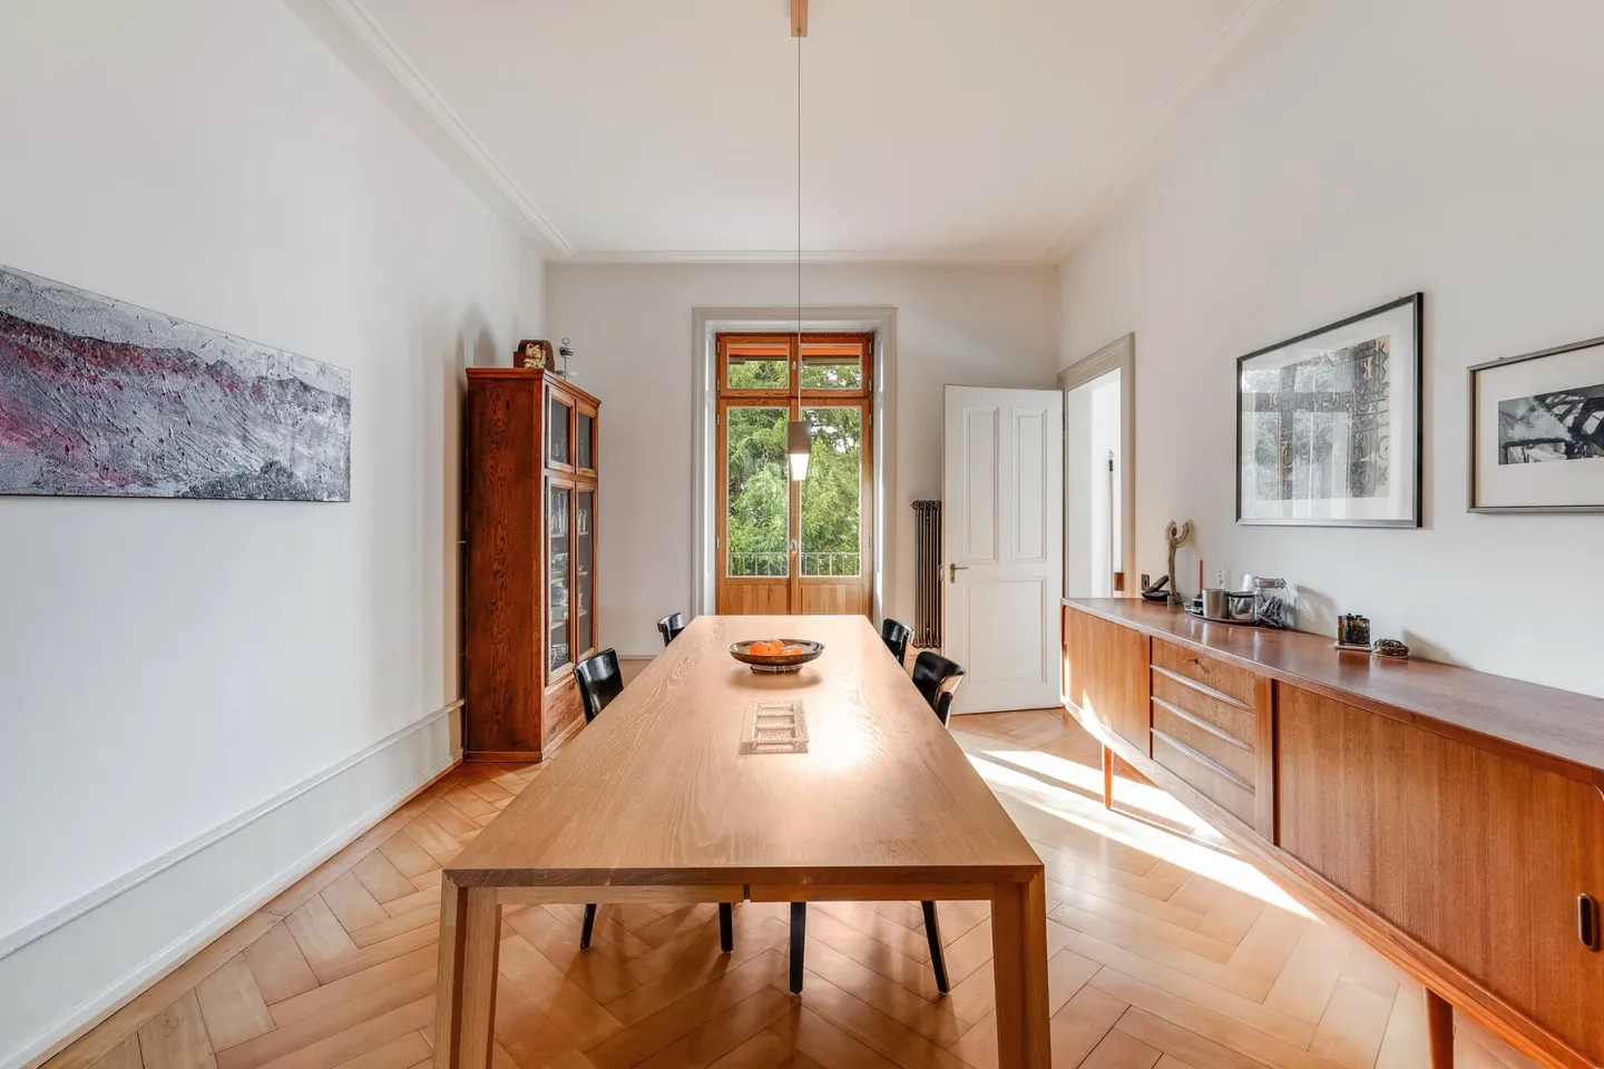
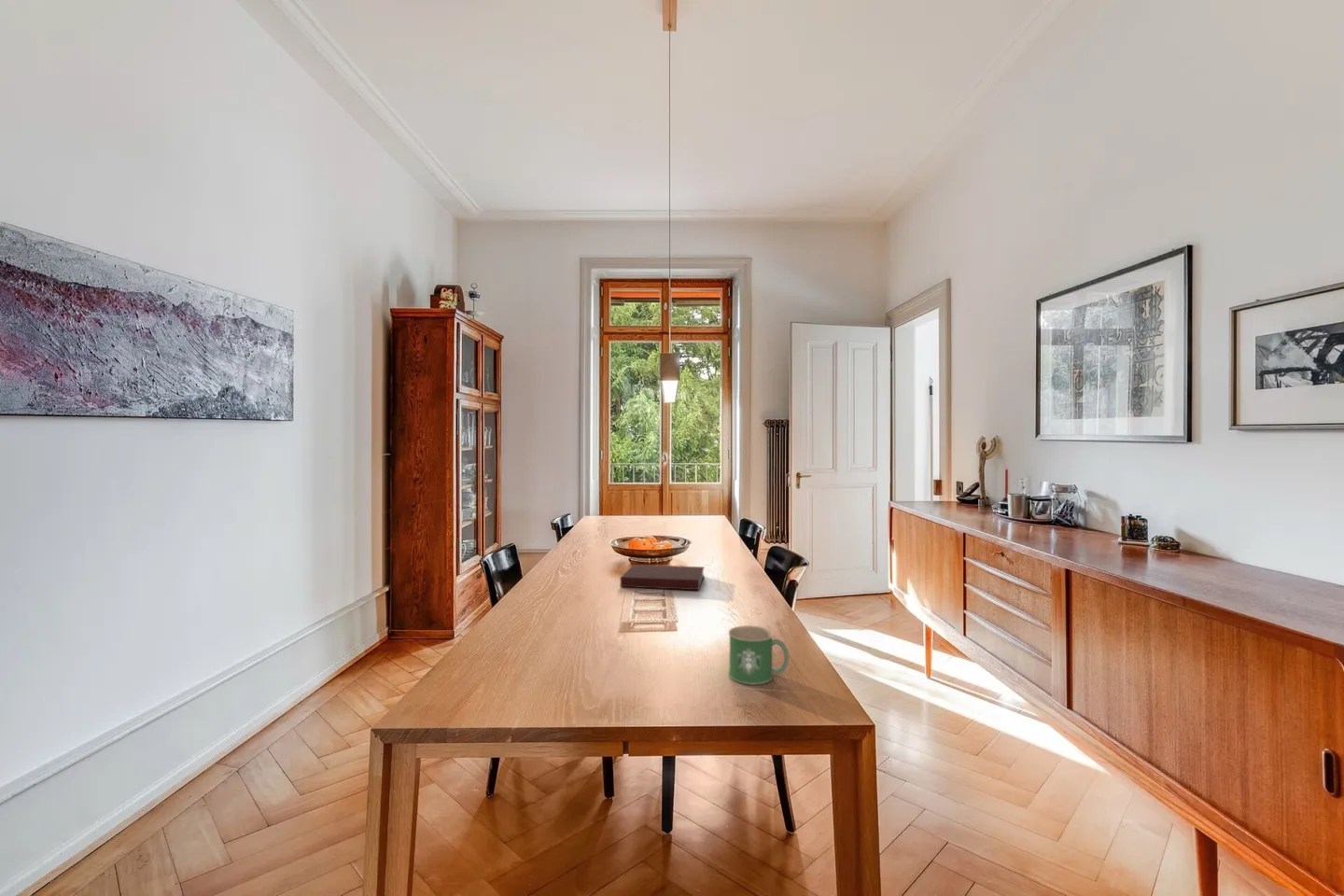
+ mug (758, 654)
+ notebook (664, 576)
